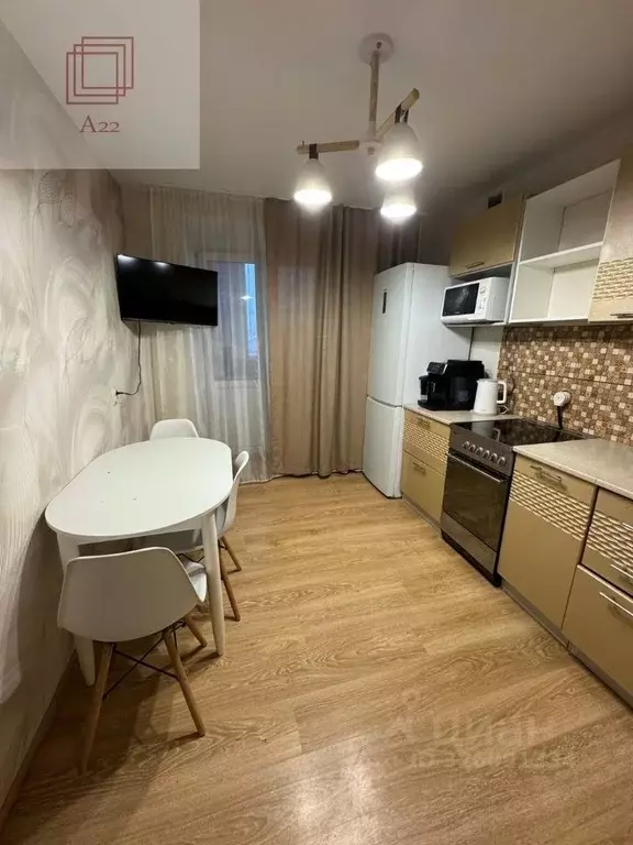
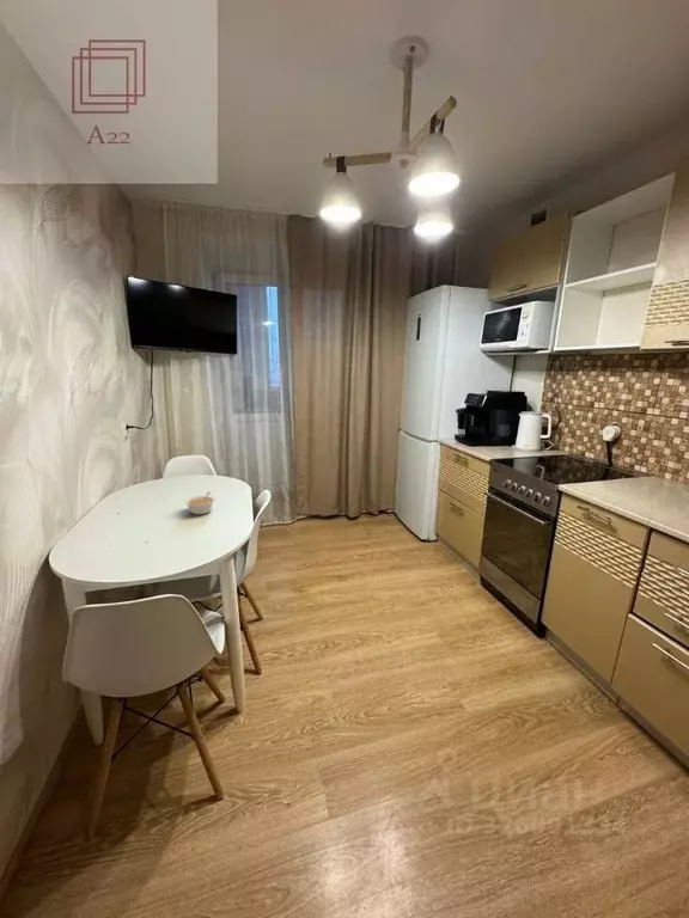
+ legume (200, 503)
